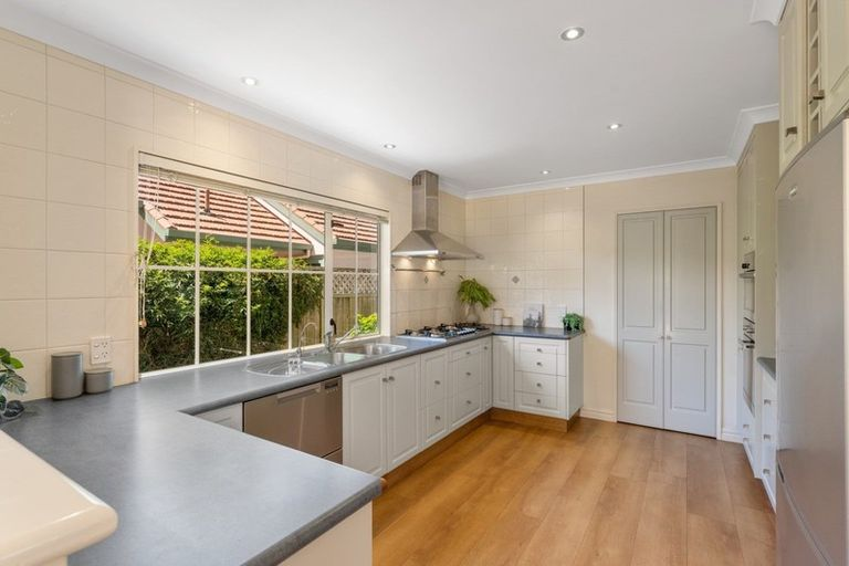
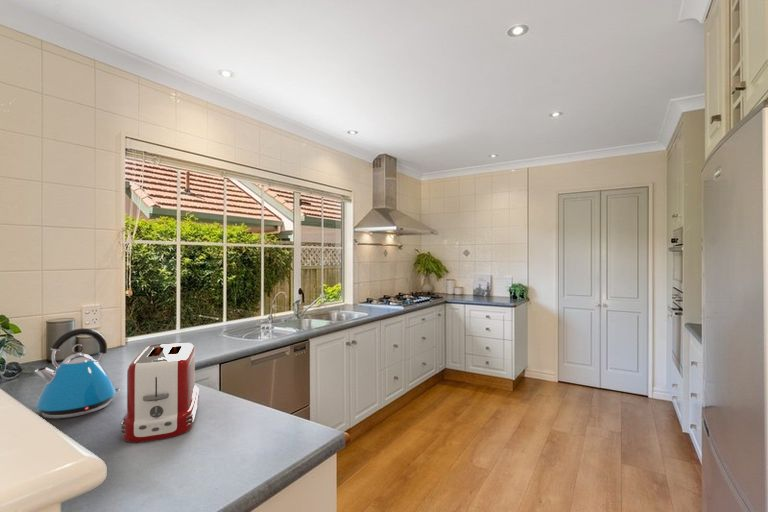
+ kettle (80, 367)
+ toaster (164, 384)
